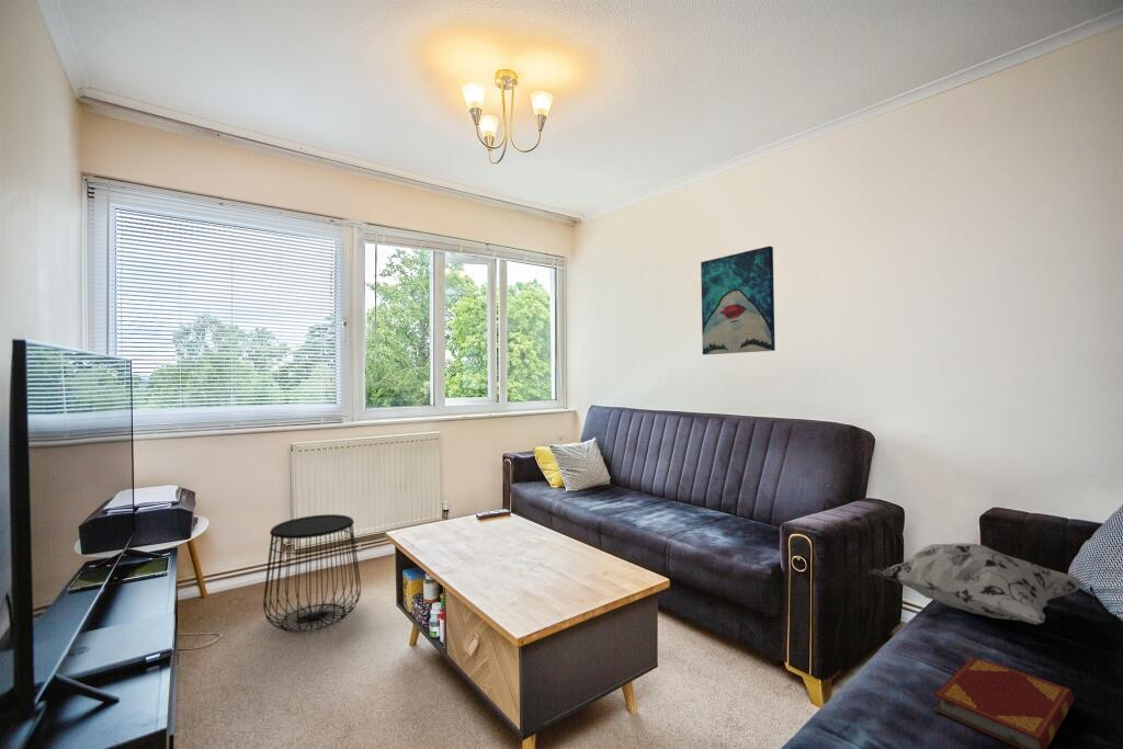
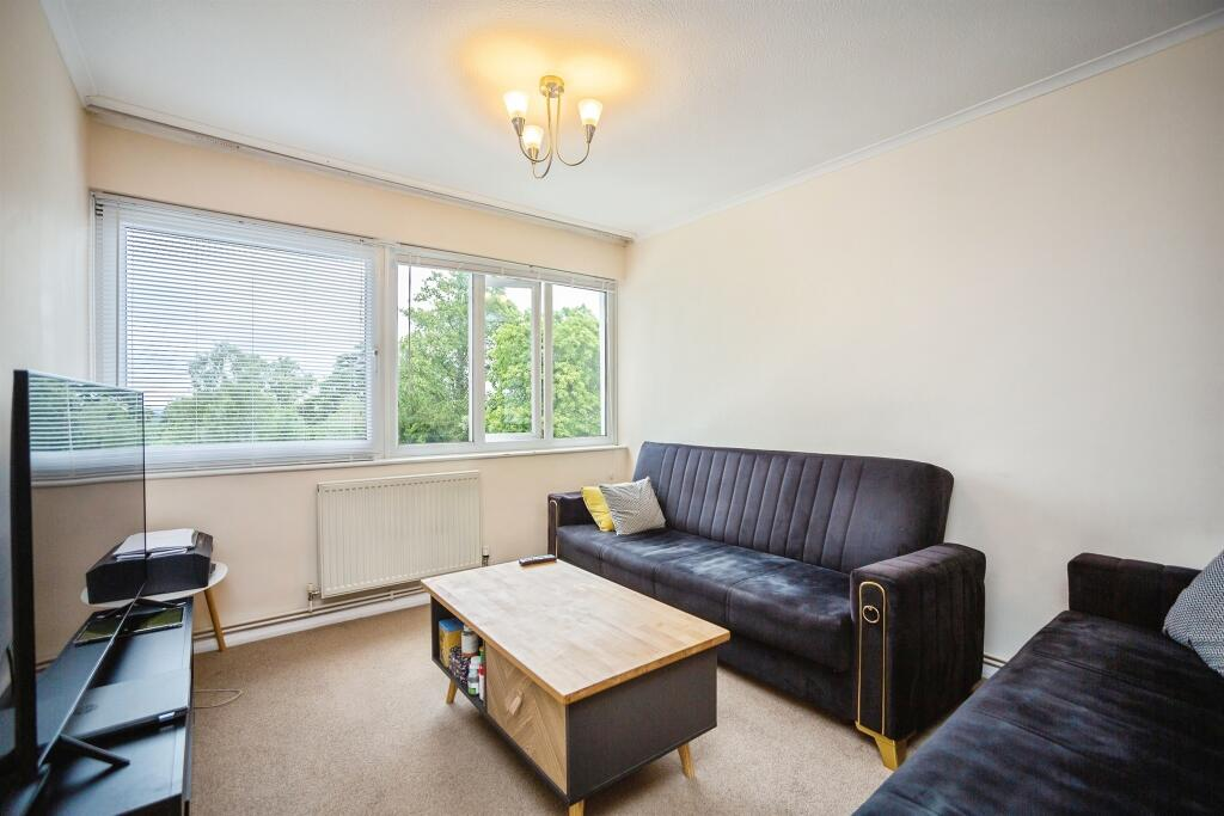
- wall art (735, 304)
- side table (317, 570)
- hardback book (1003, 700)
- decorative pillow (972, 578)
